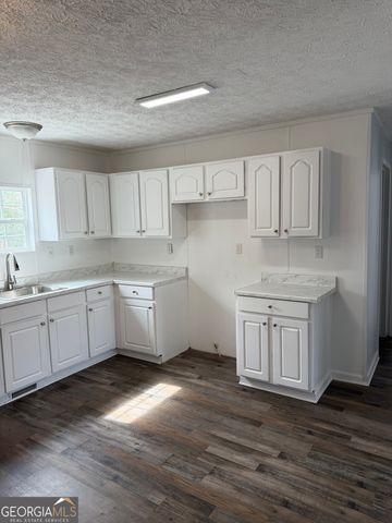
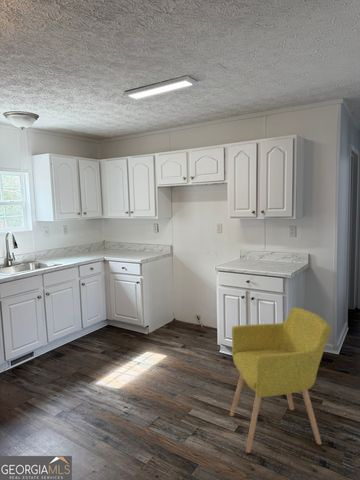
+ chair (277, 373)
